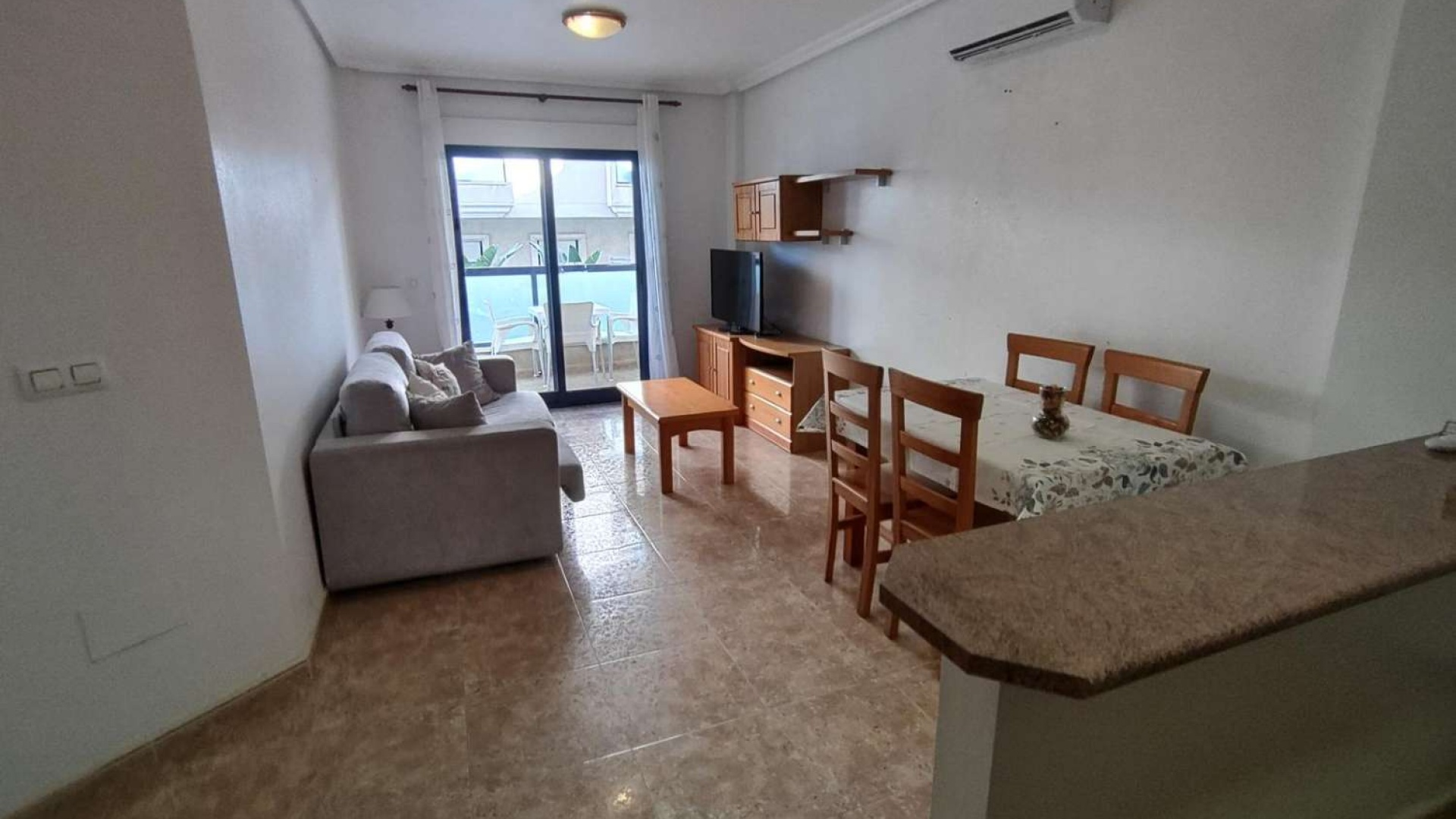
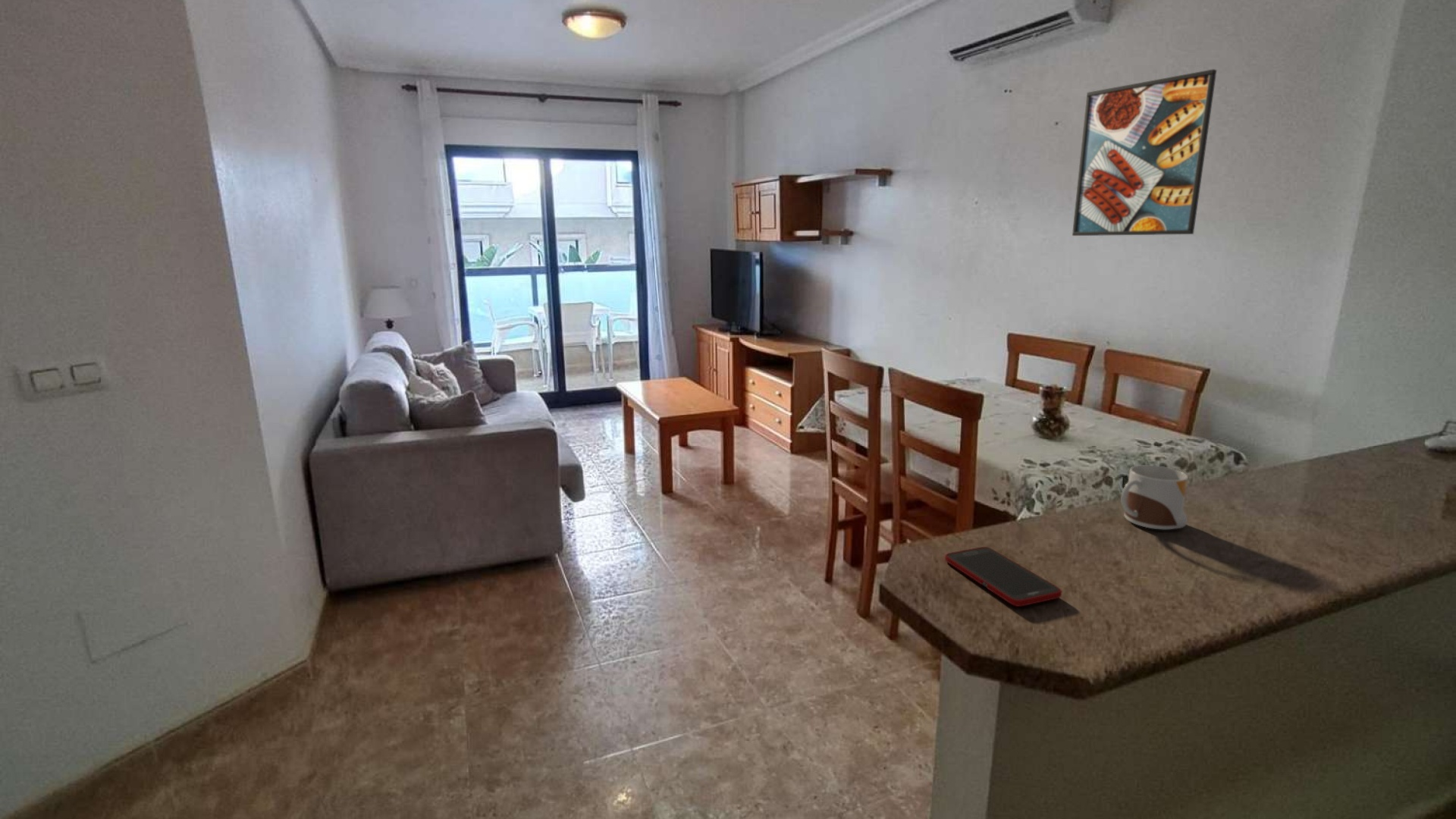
+ mug (1148, 498)
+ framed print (1138, 160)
+ cell phone (999, 574)
